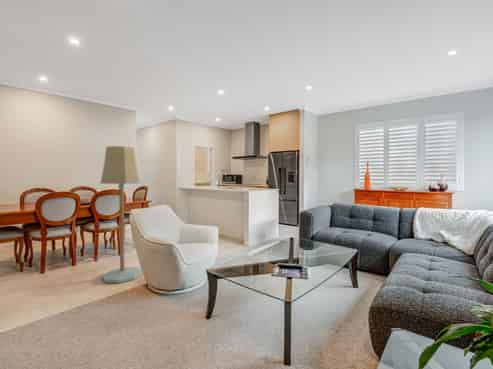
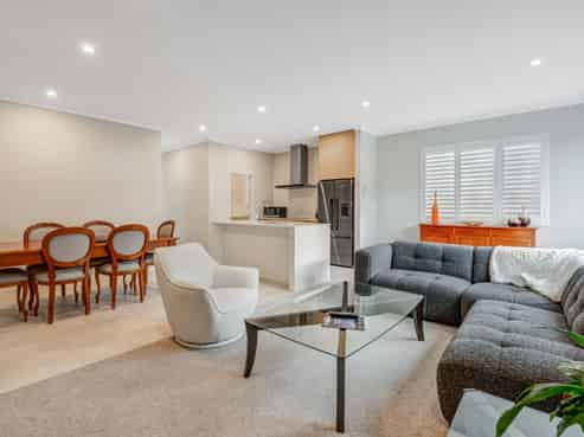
- floor lamp (121, 212)
